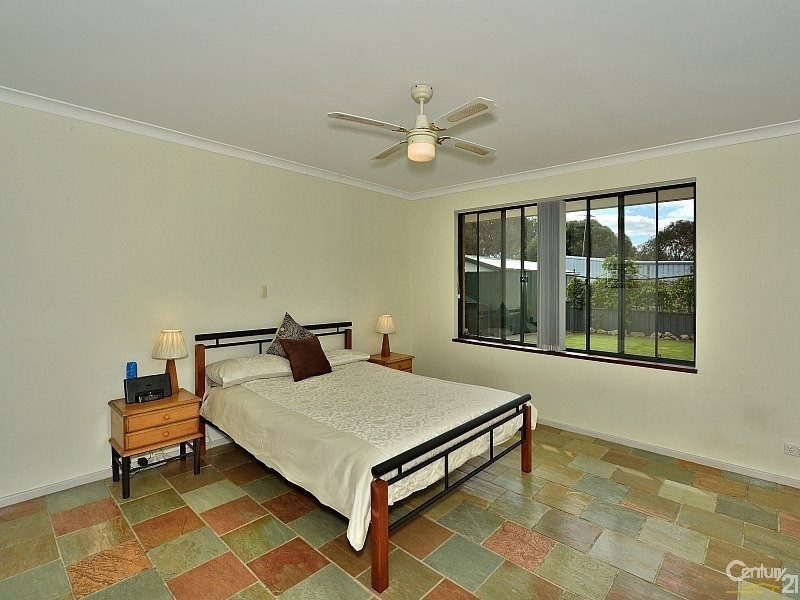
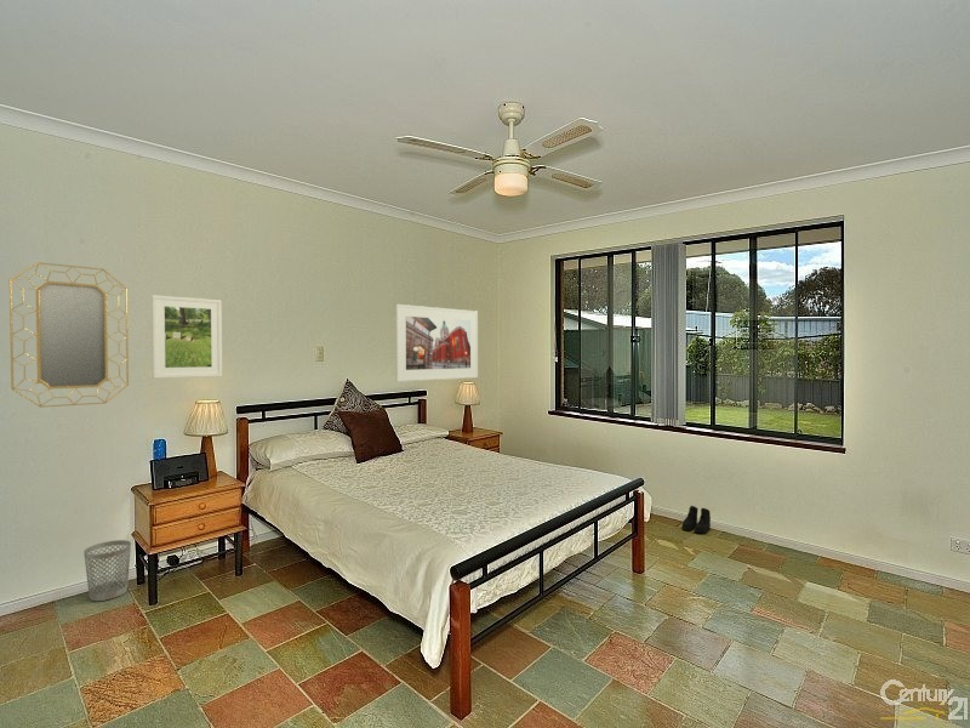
+ home mirror (73, 335)
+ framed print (439, 343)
+ boots (696, 518)
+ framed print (188, 337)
+ wastebasket (108, 569)
